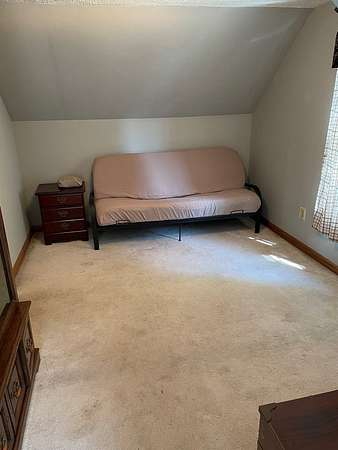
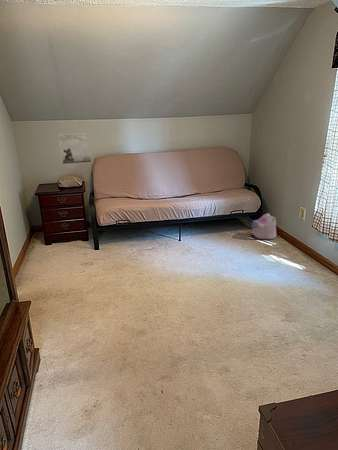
+ plush toy (264, 225)
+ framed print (75, 148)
